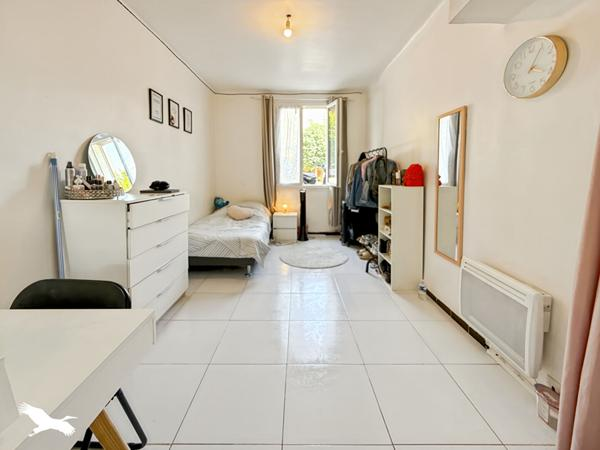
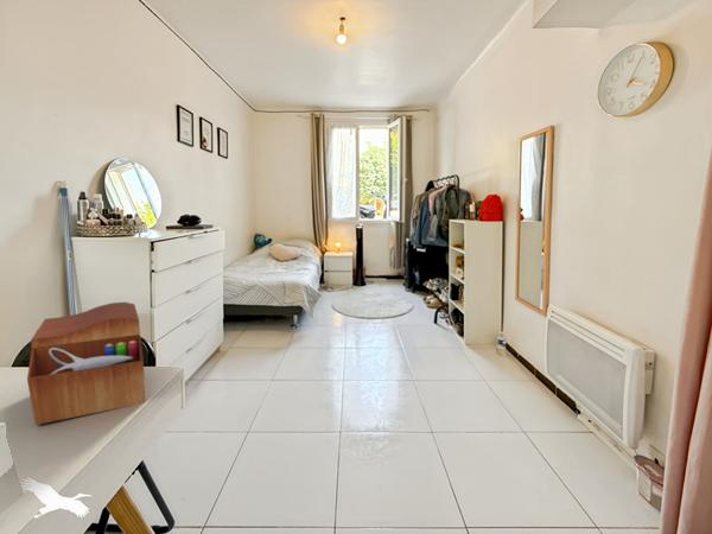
+ sewing box (88, 356)
